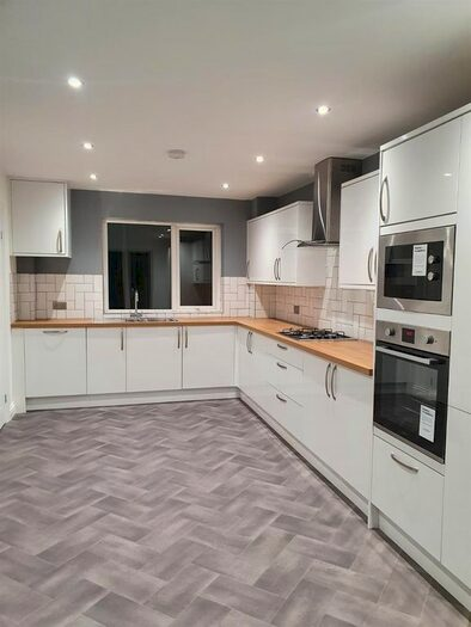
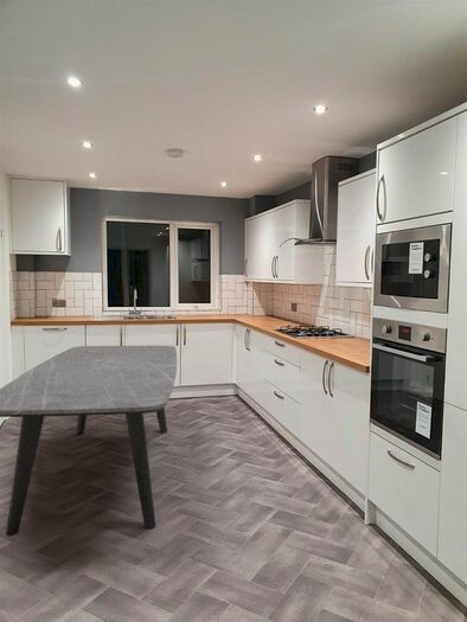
+ dining table (105, 413)
